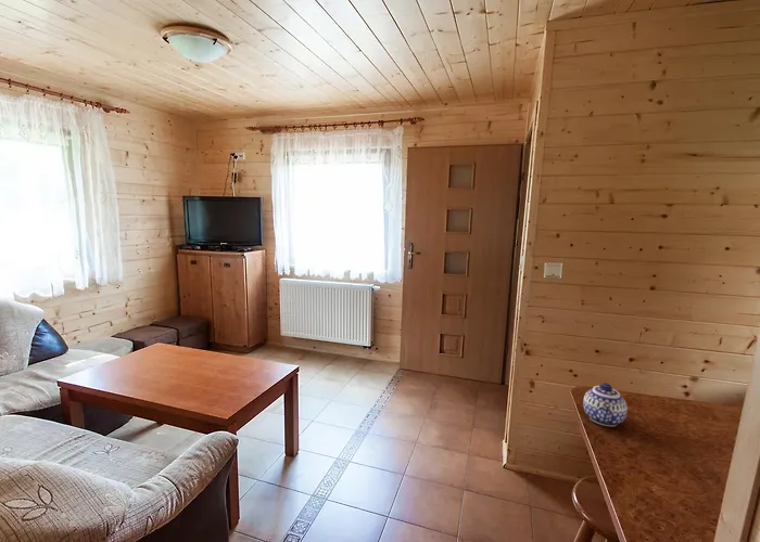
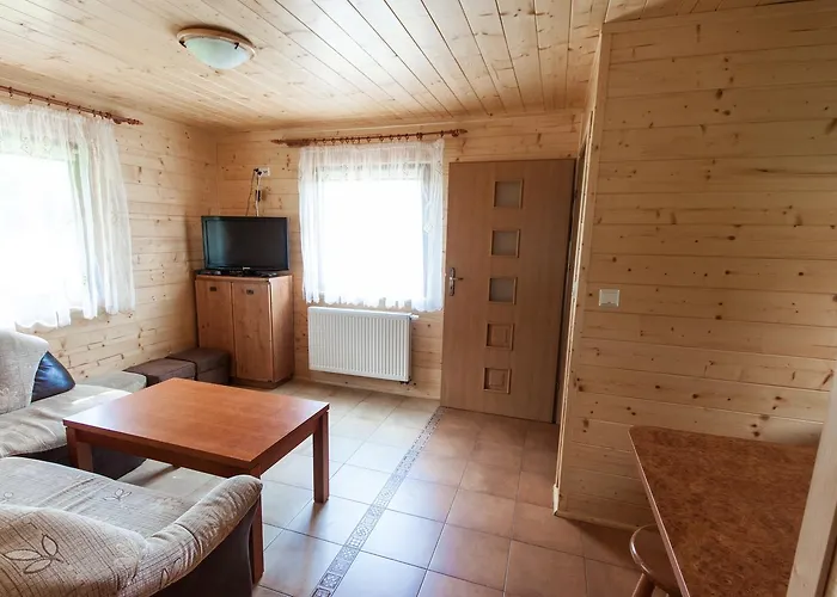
- teapot (605, 402)
